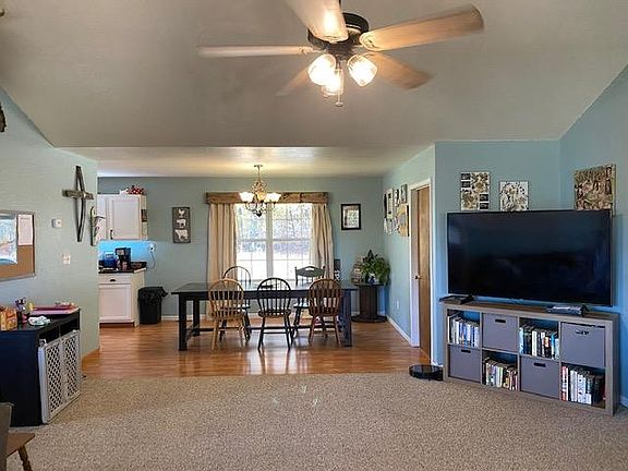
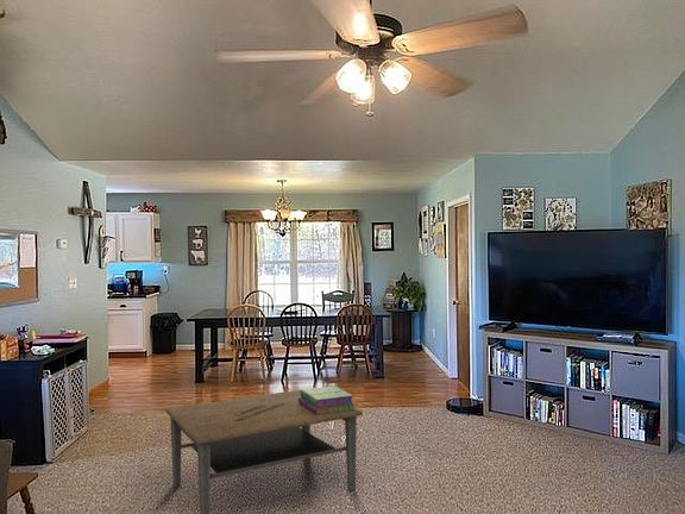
+ stack of books (326, 399)
+ coffee table (263, 449)
